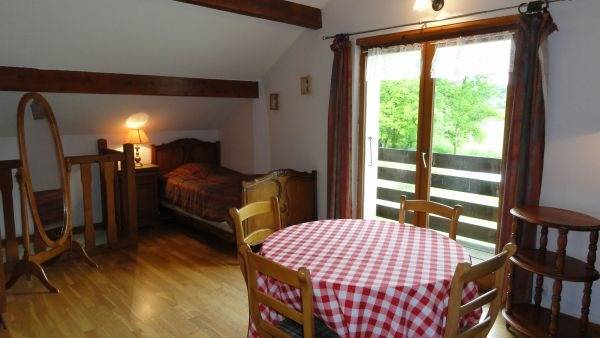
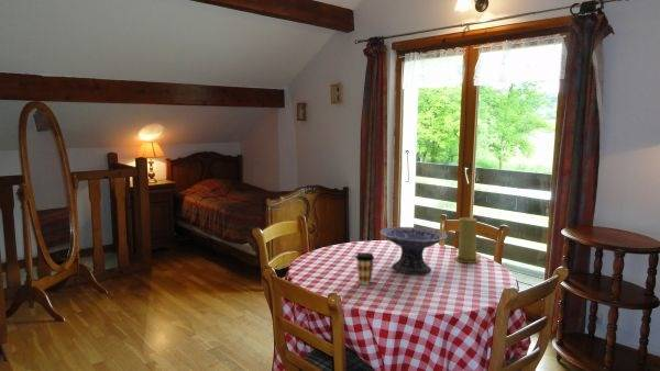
+ decorative bowl (411, 250)
+ candle (468, 238)
+ coffee cup (364, 268)
